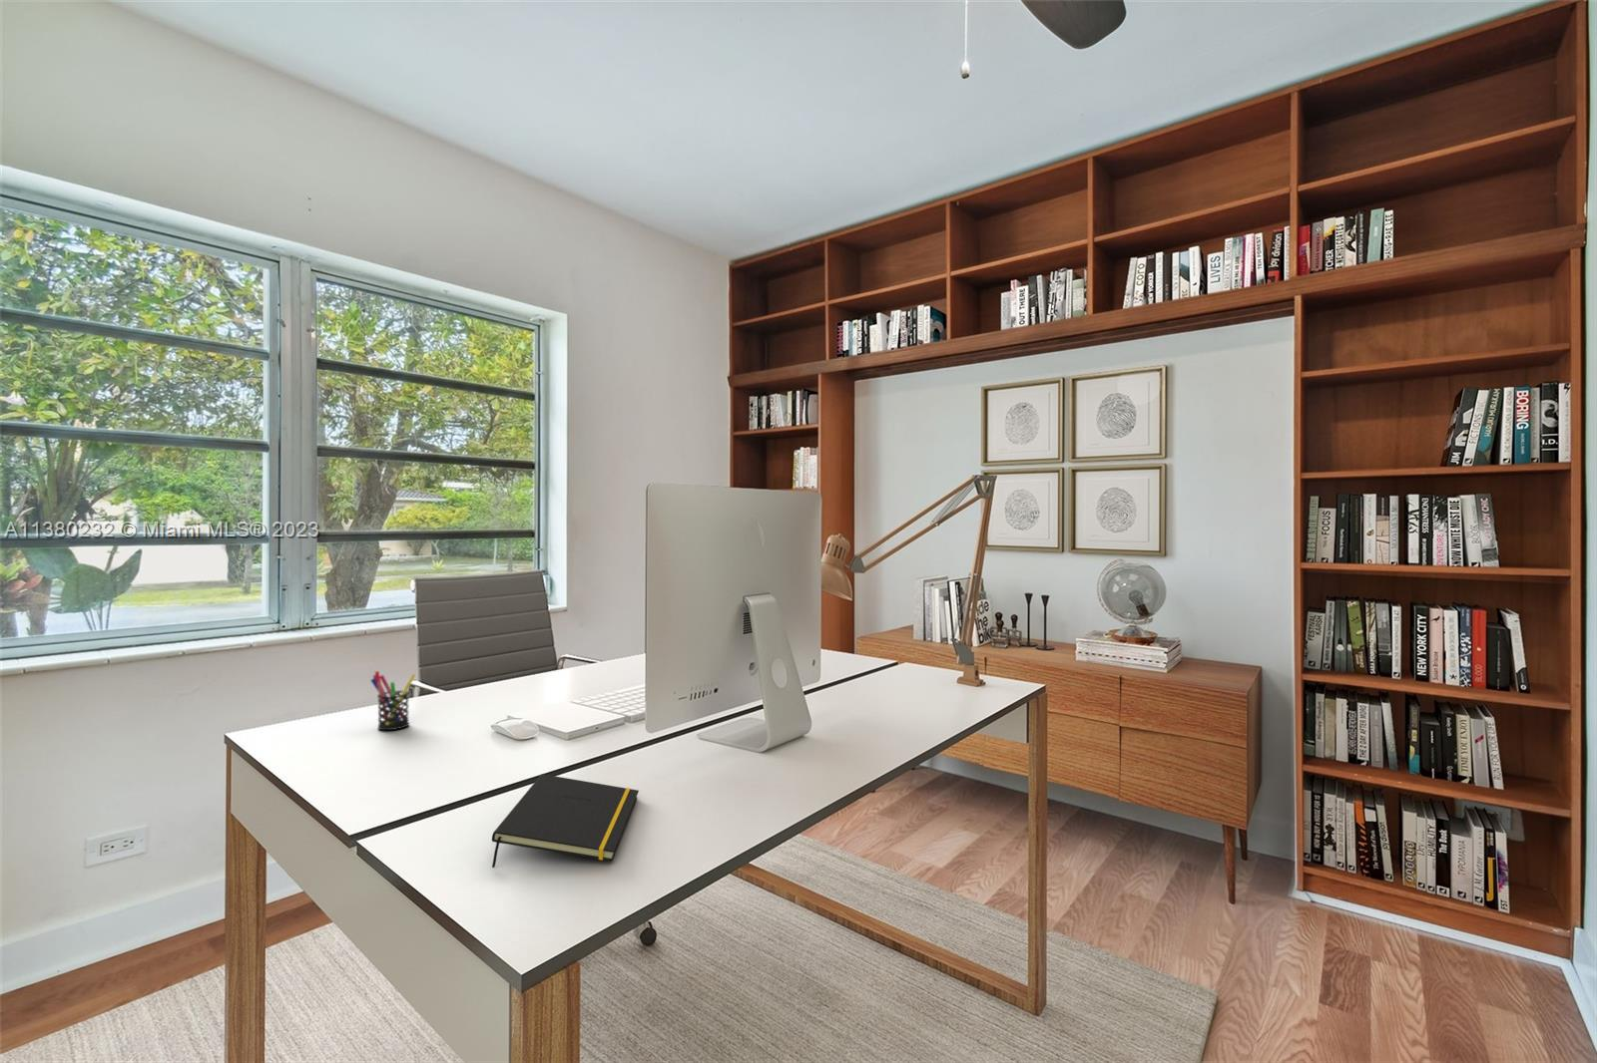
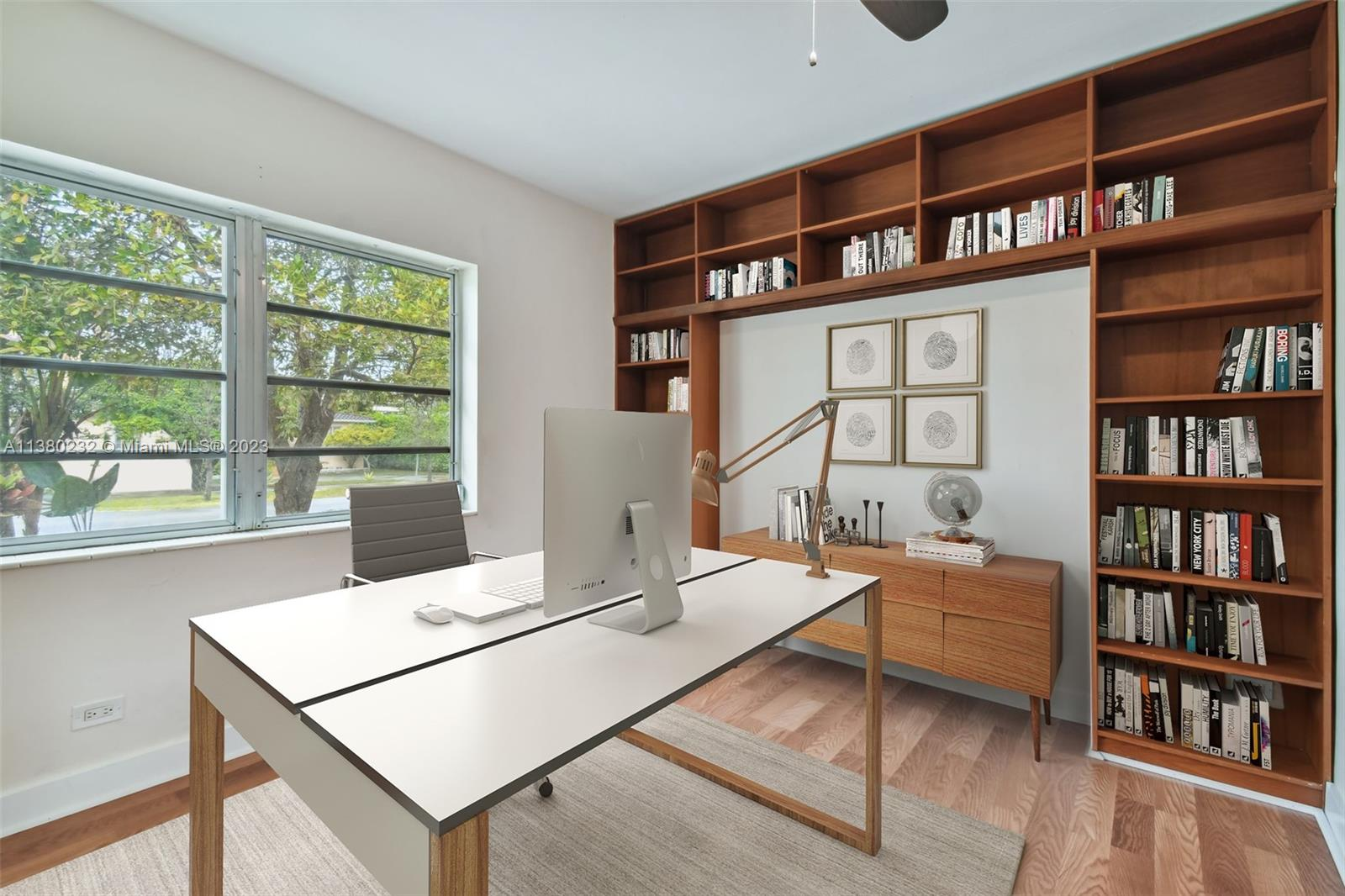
- notepad (573, 813)
- pen holder (392, 698)
